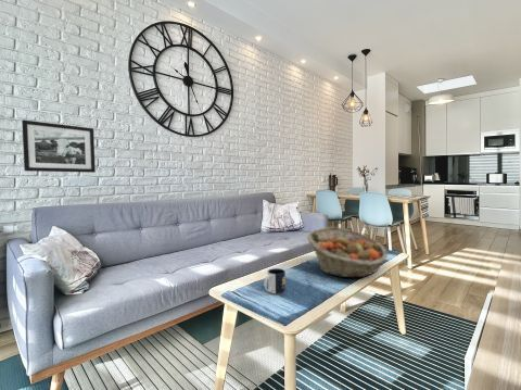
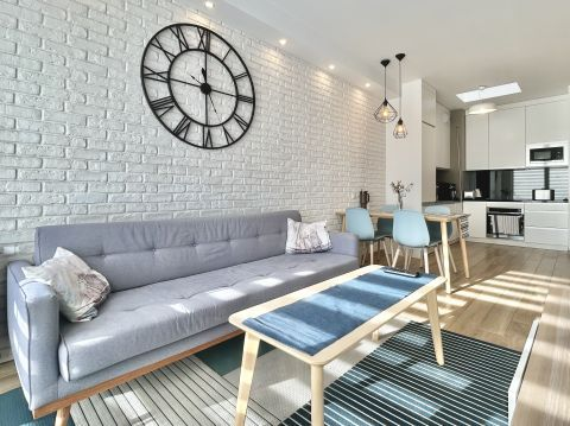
- fruit basket (346, 250)
- mug (274, 281)
- picture frame (61, 148)
